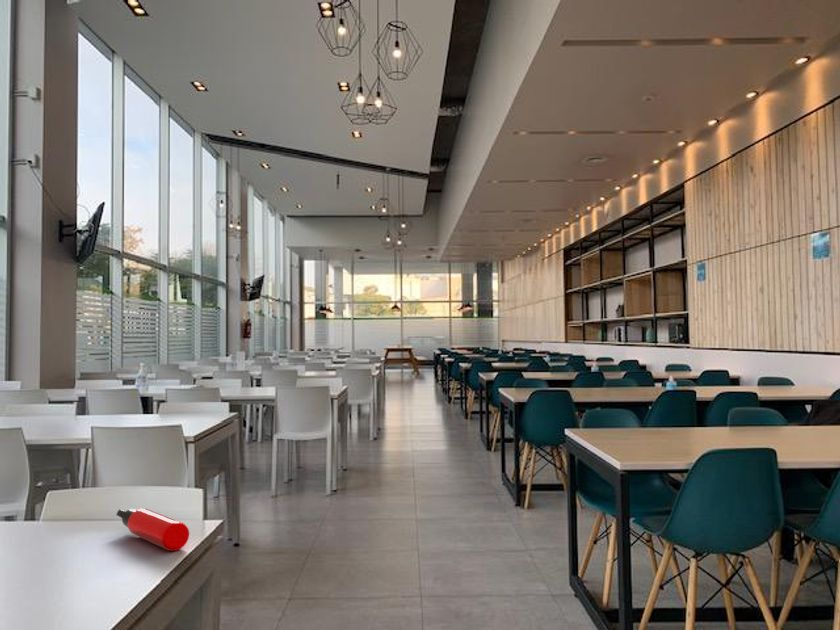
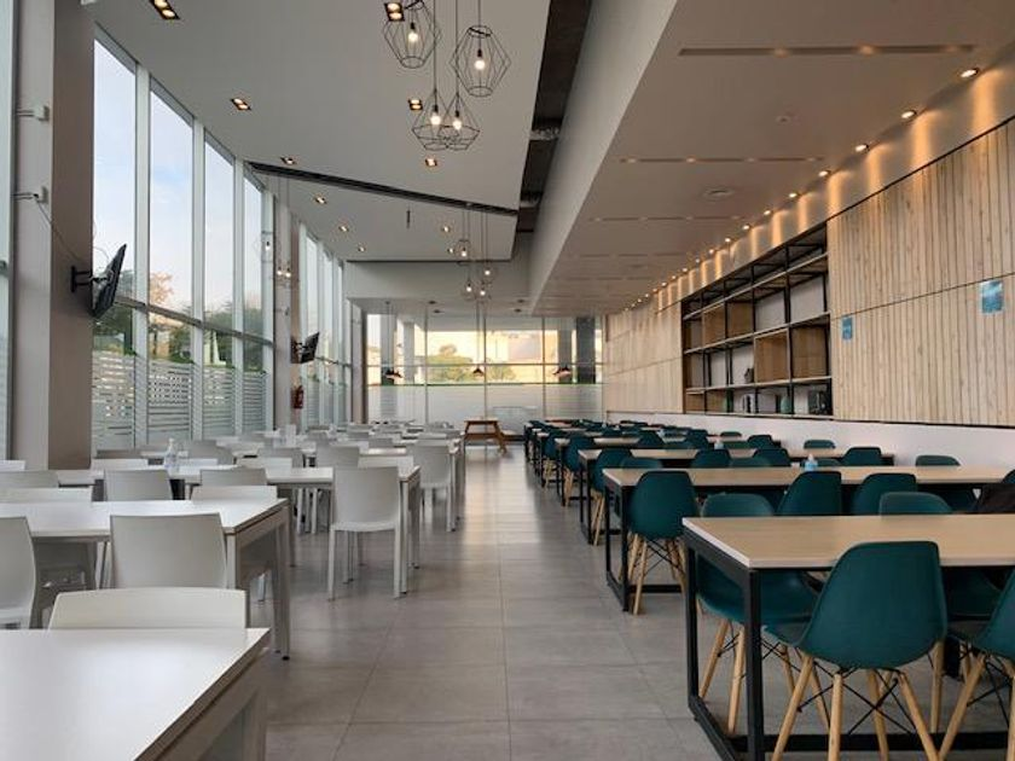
- water bottle (151, 525)
